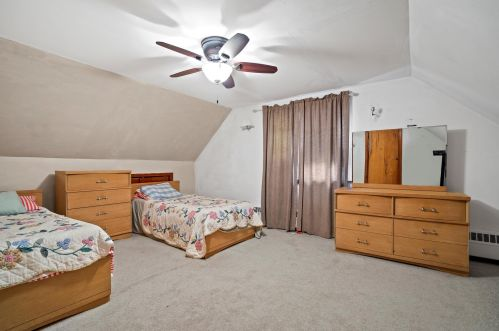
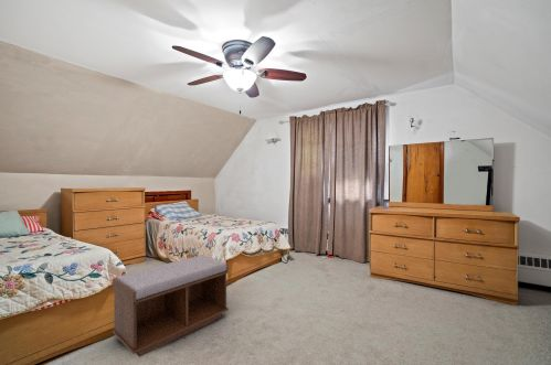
+ bench (174, 297)
